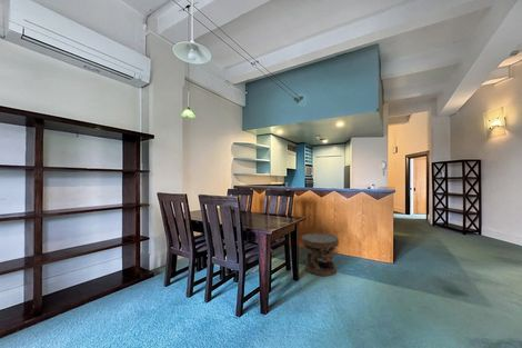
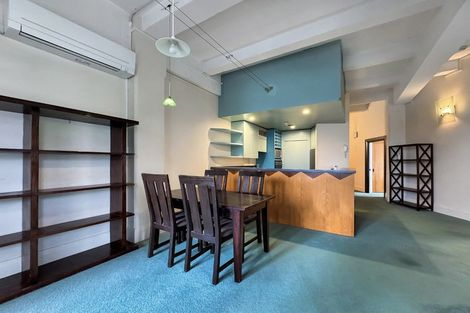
- carved stool (320, 252)
